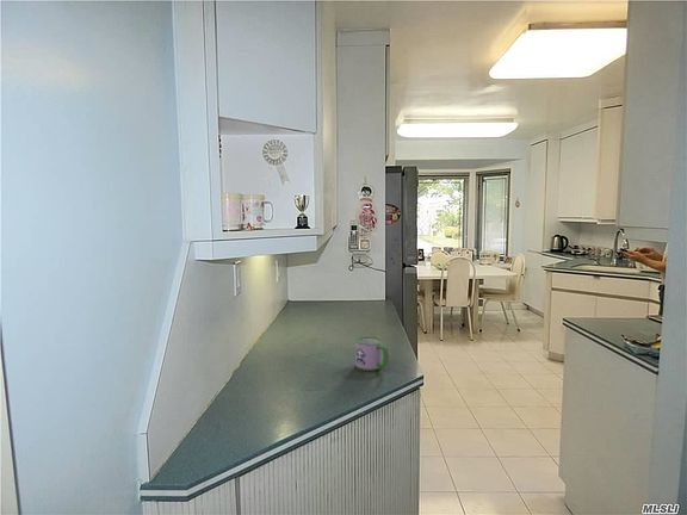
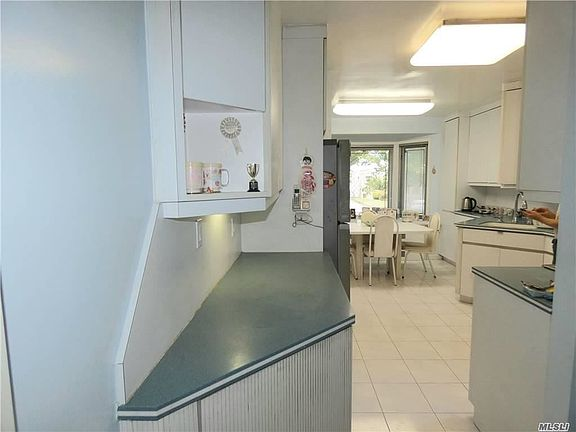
- mug (372, 354)
